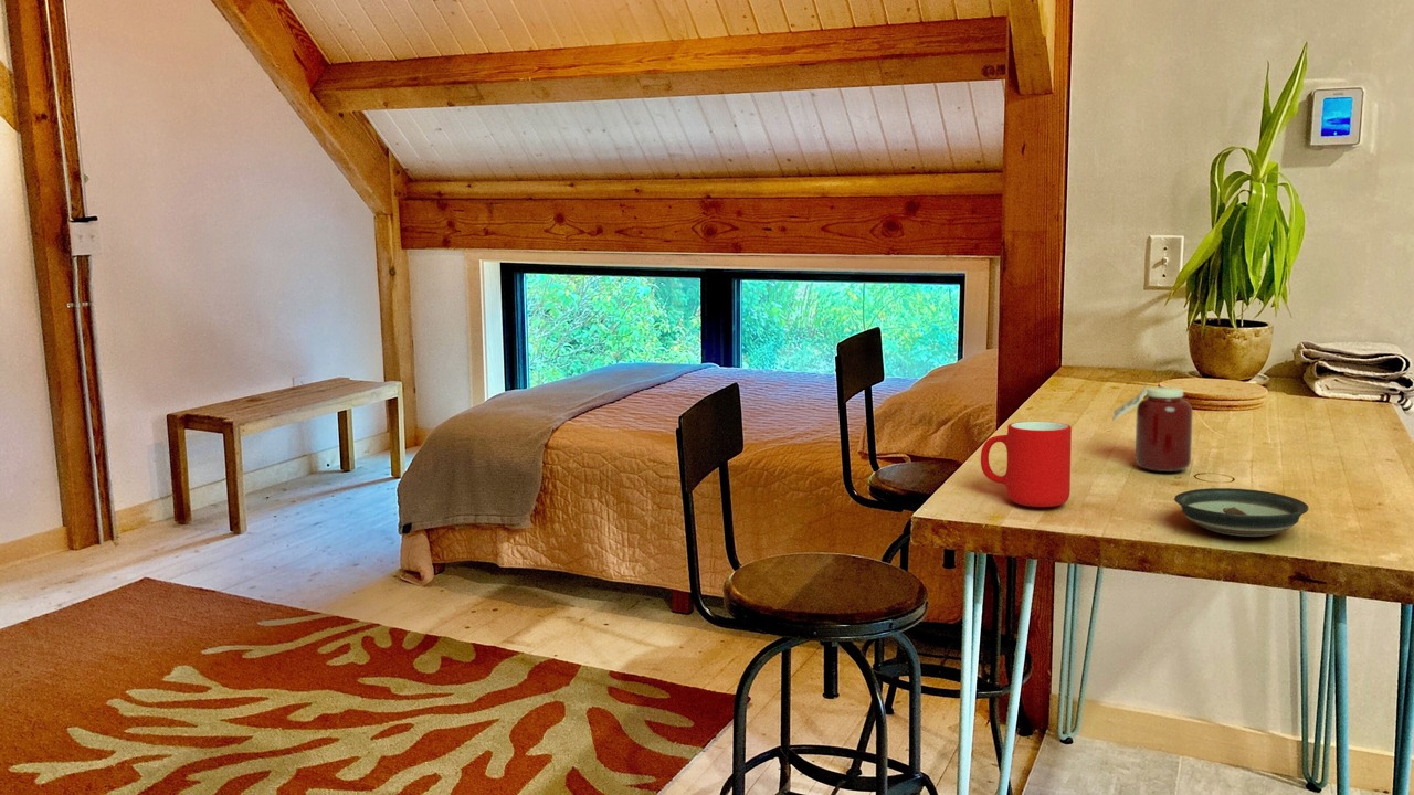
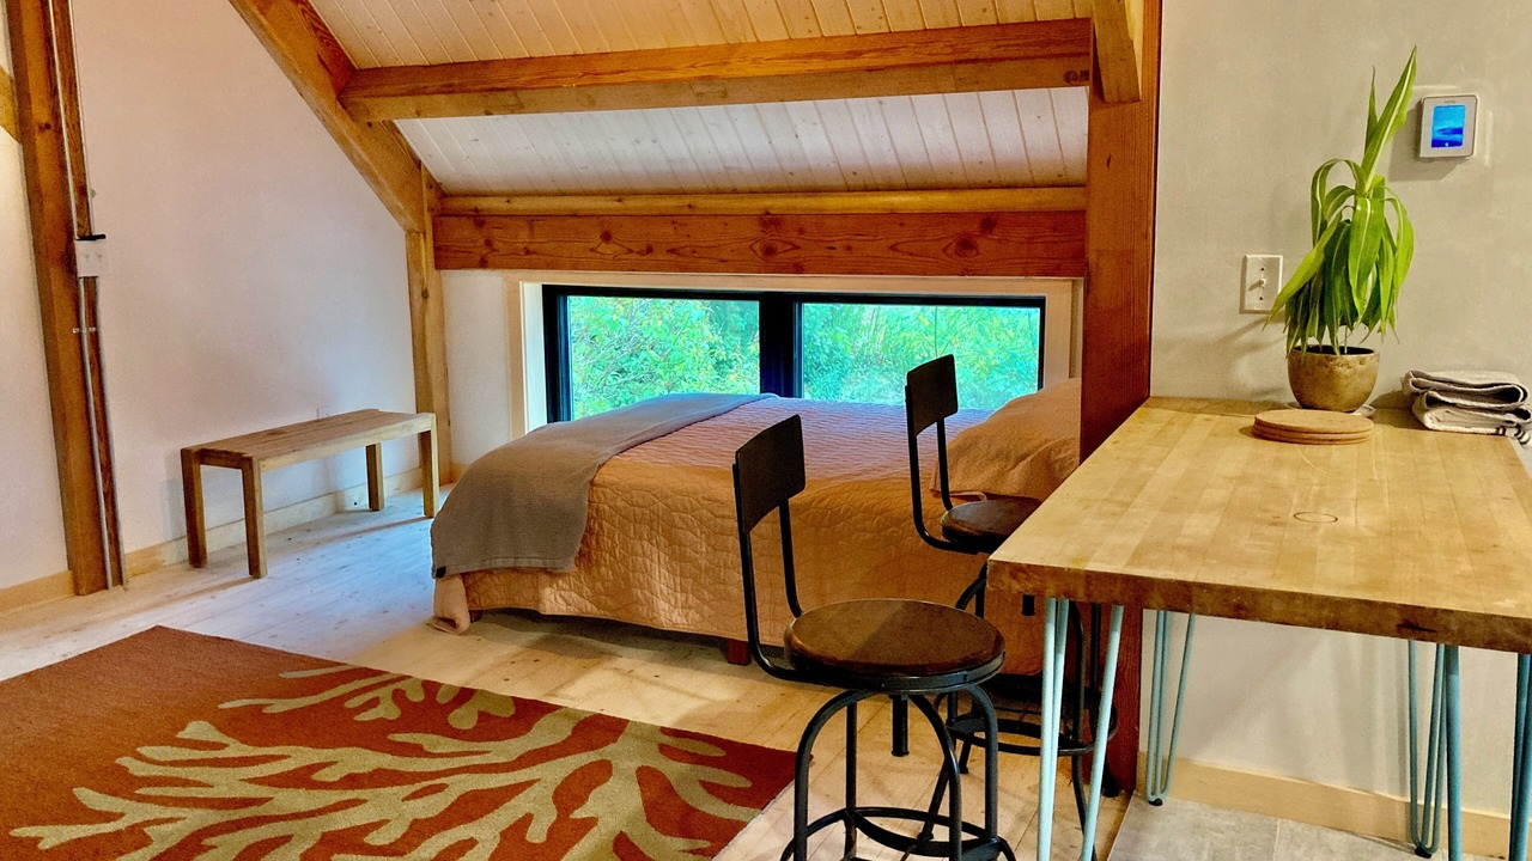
- saucer (1239, 516)
- jar (1151, 427)
- cup (1024, 463)
